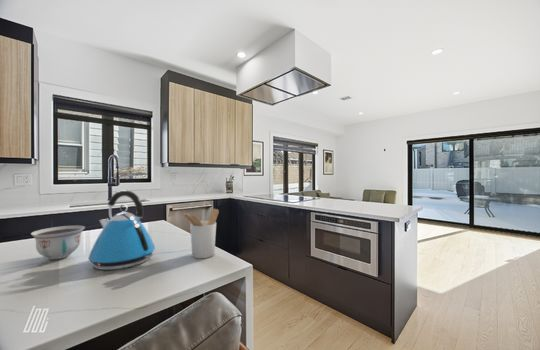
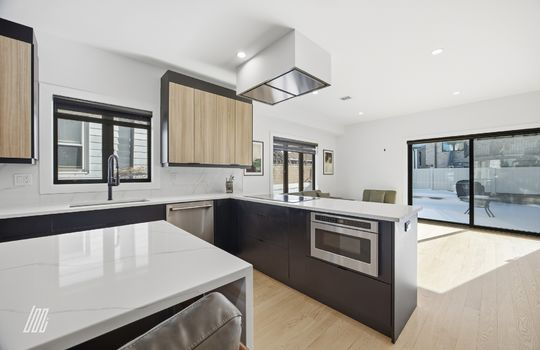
- bowl (59, 243)
- utensil holder (199, 232)
- kettle (125, 225)
